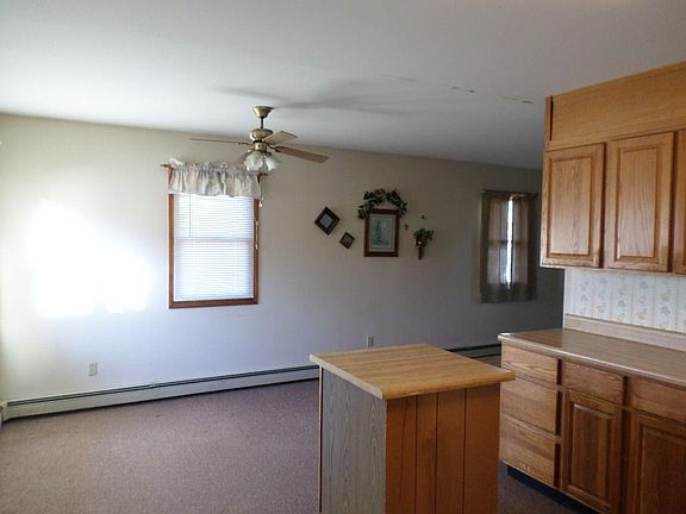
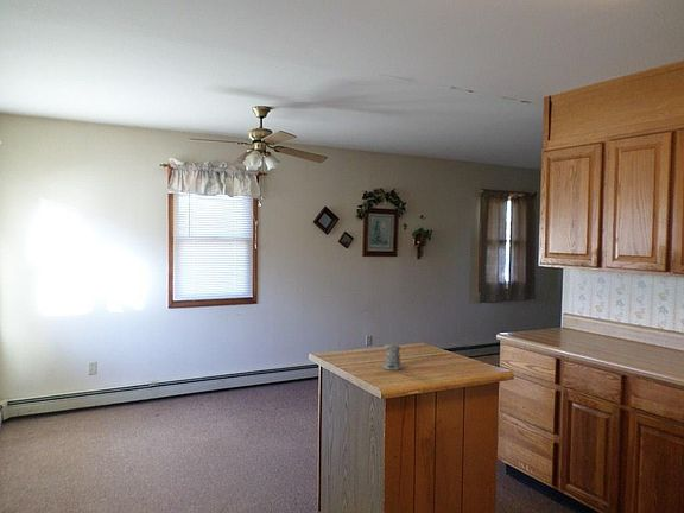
+ pepper shaker (392, 354)
